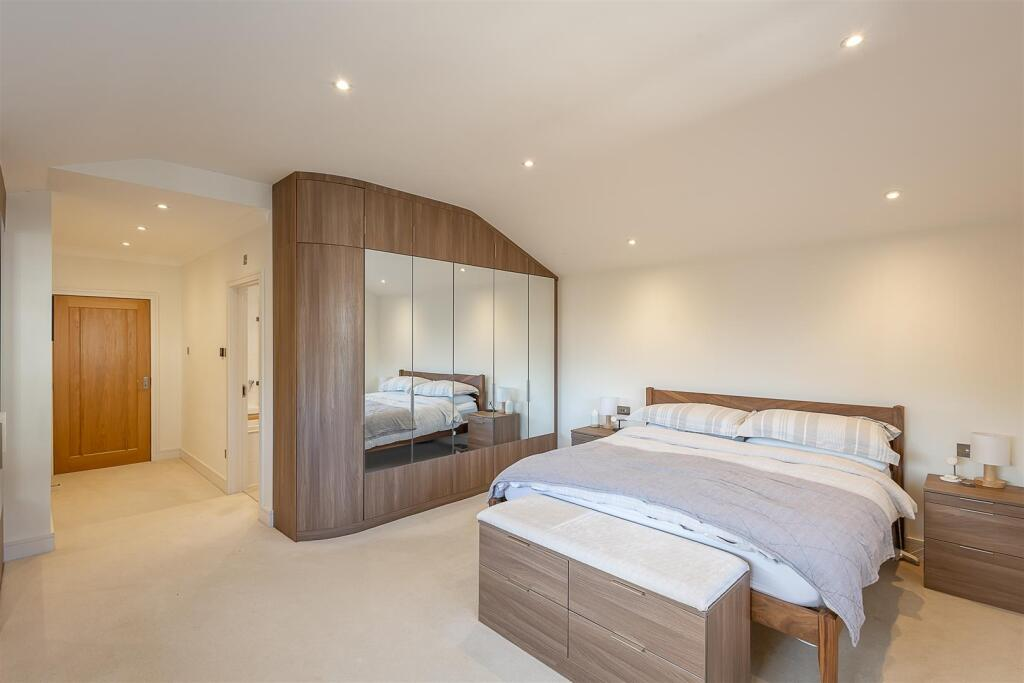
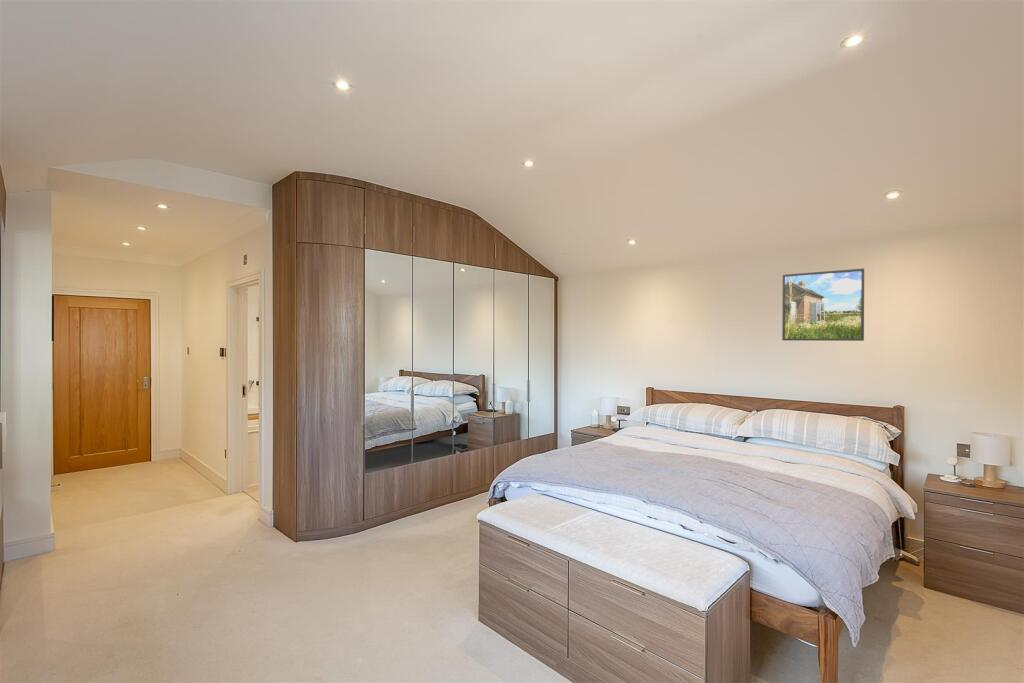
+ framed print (821, 306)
